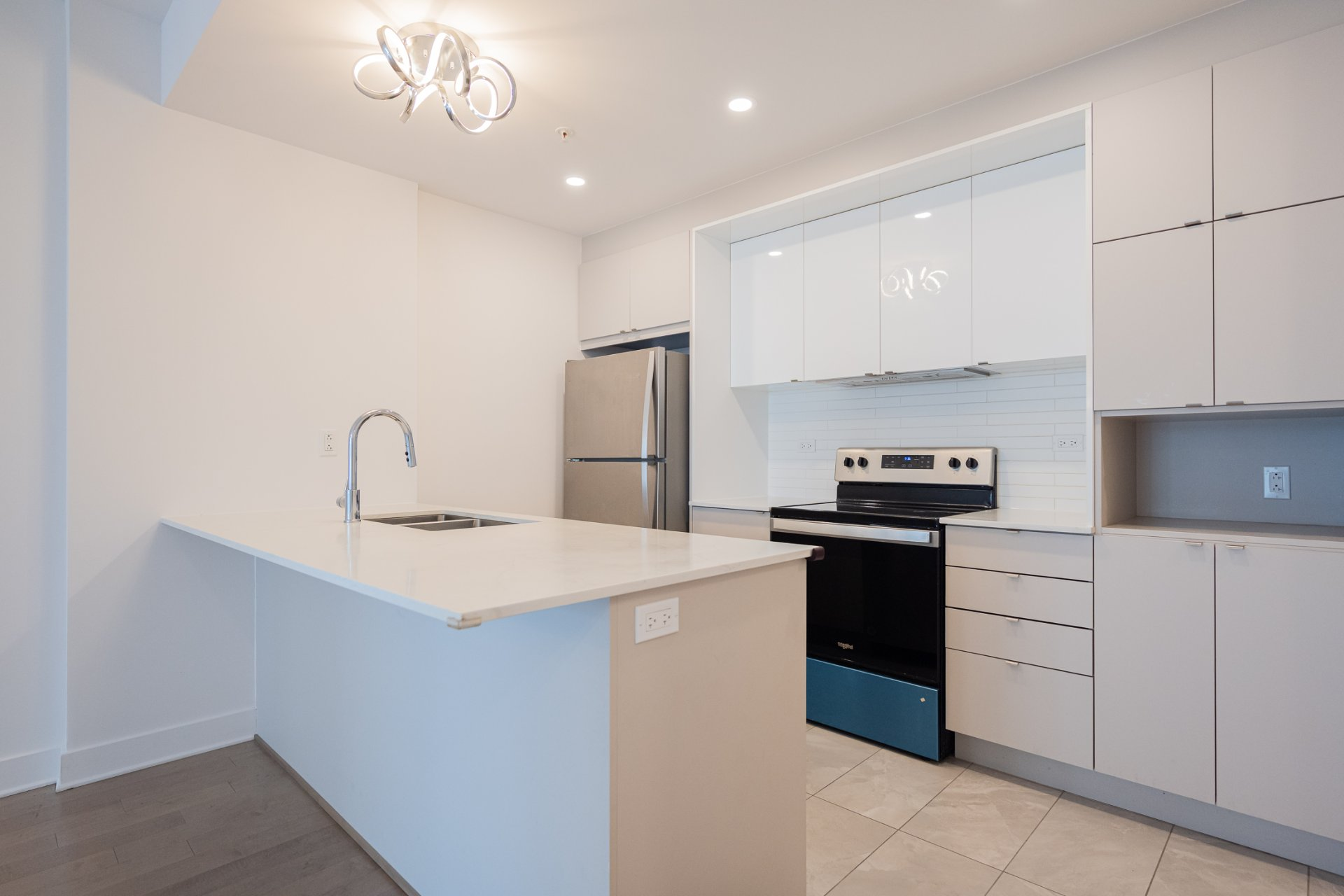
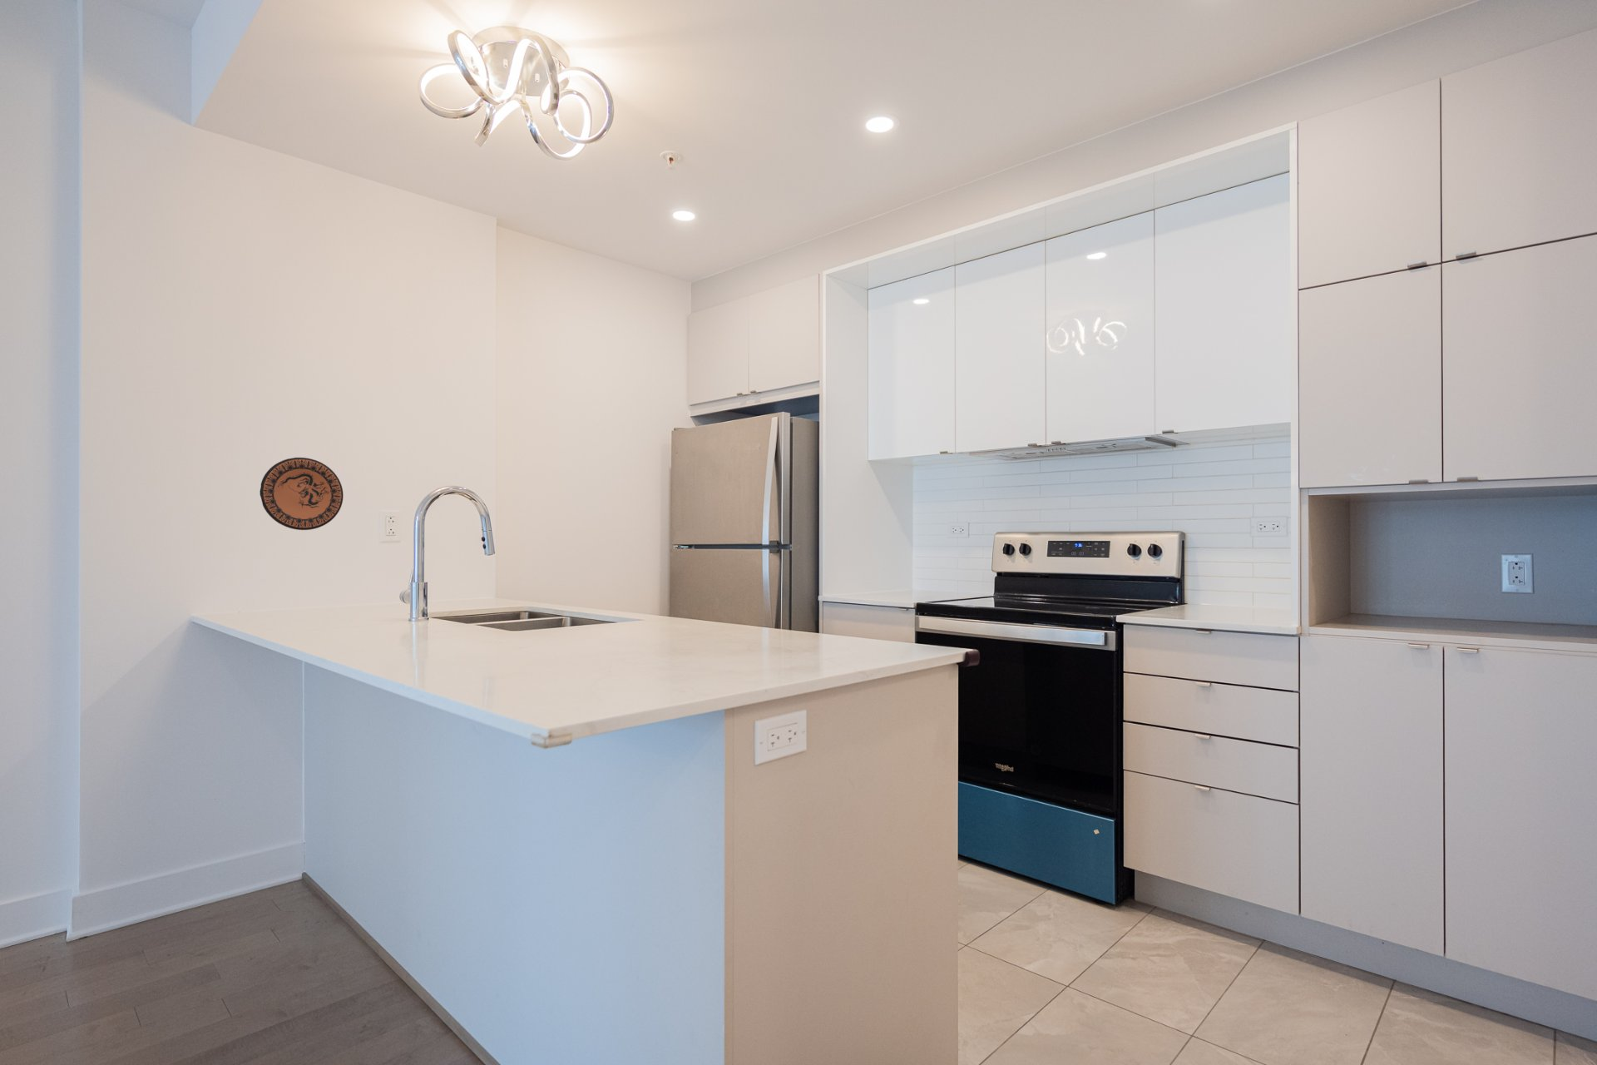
+ decorative plate (302, 493)
